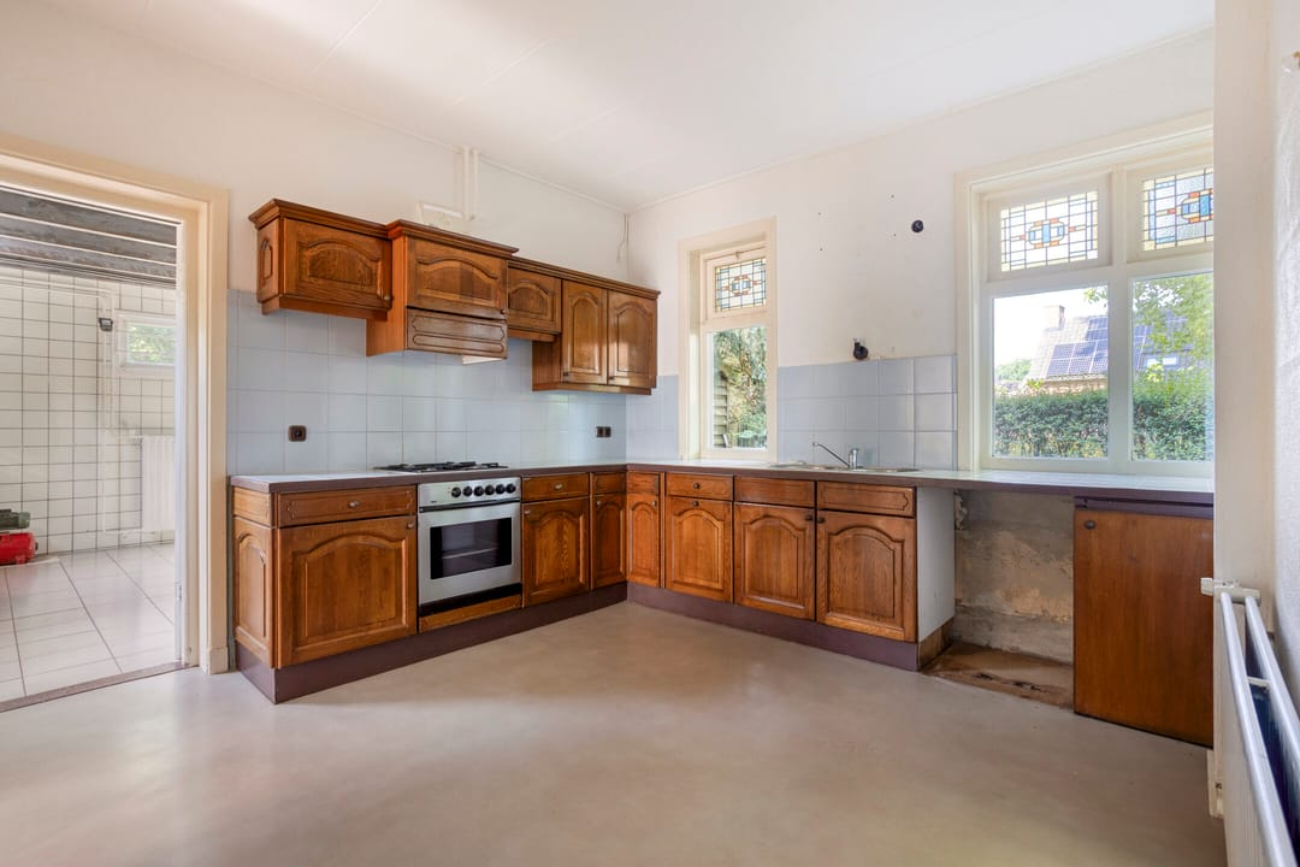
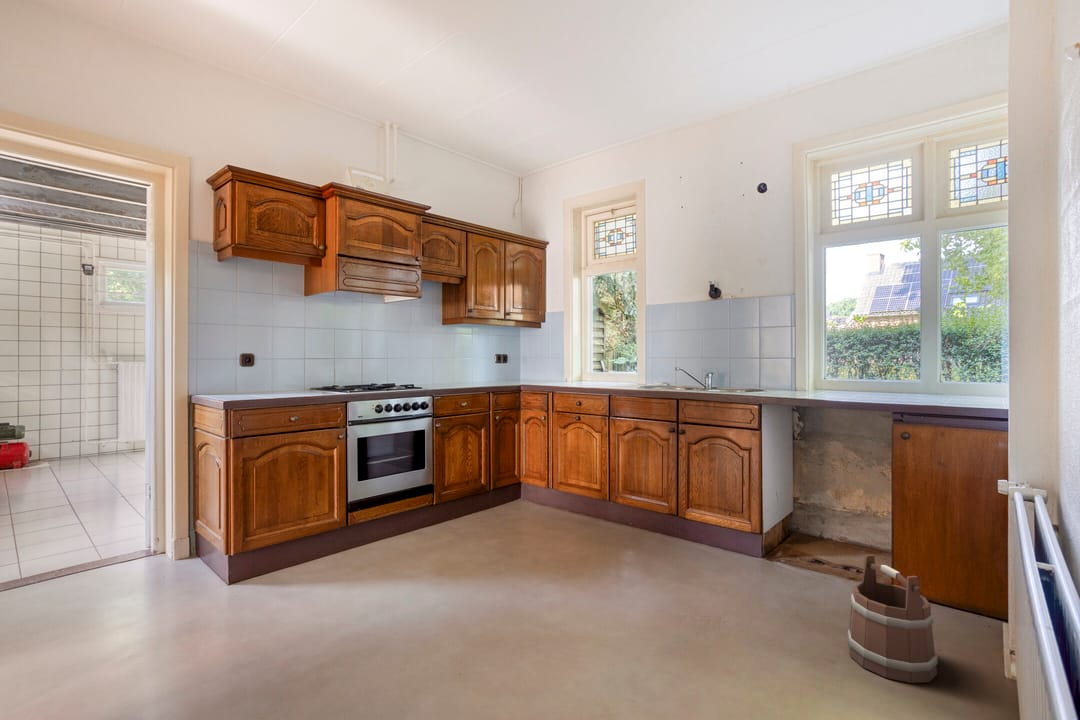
+ bucket (890, 612)
